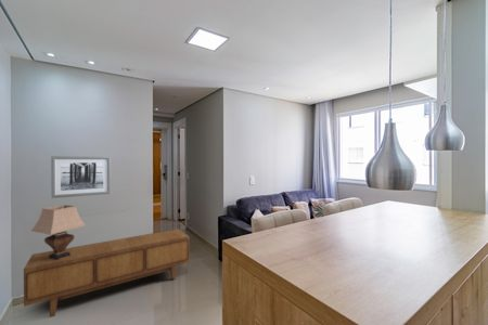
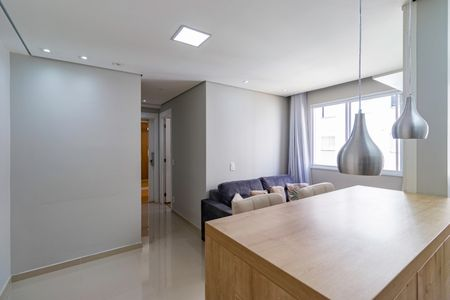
- wall art (82, 176)
- table lamp (59, 231)
- sideboard (119, 265)
